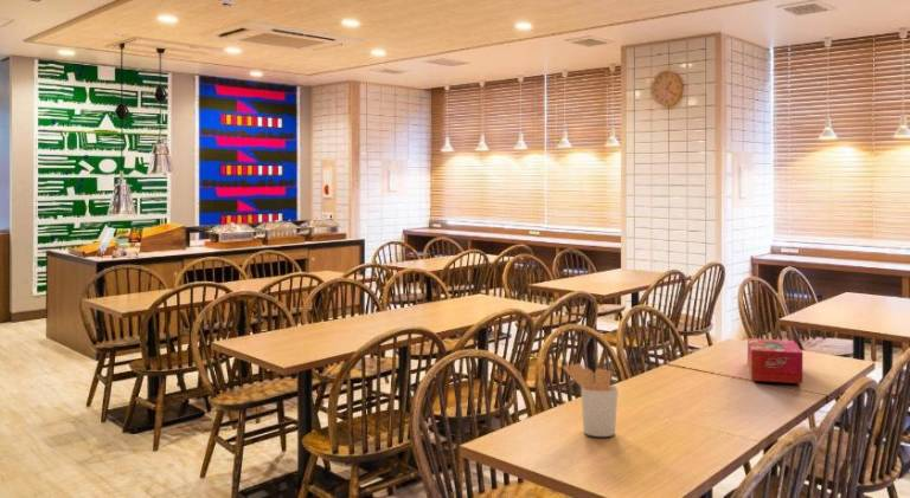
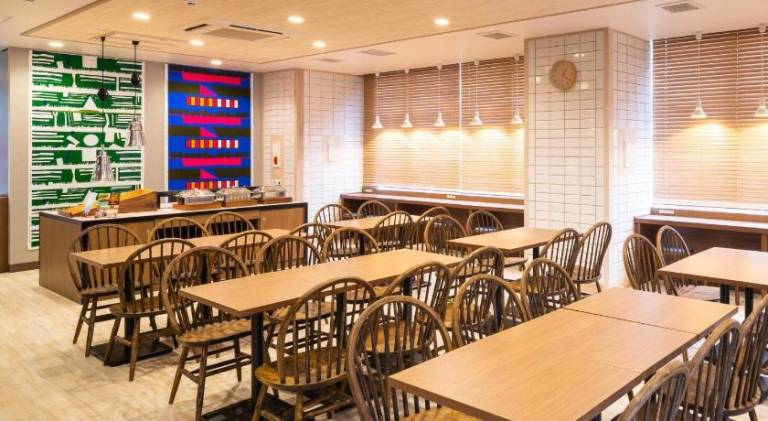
- tissue box (773, 358)
- utensil holder (590, 397)
